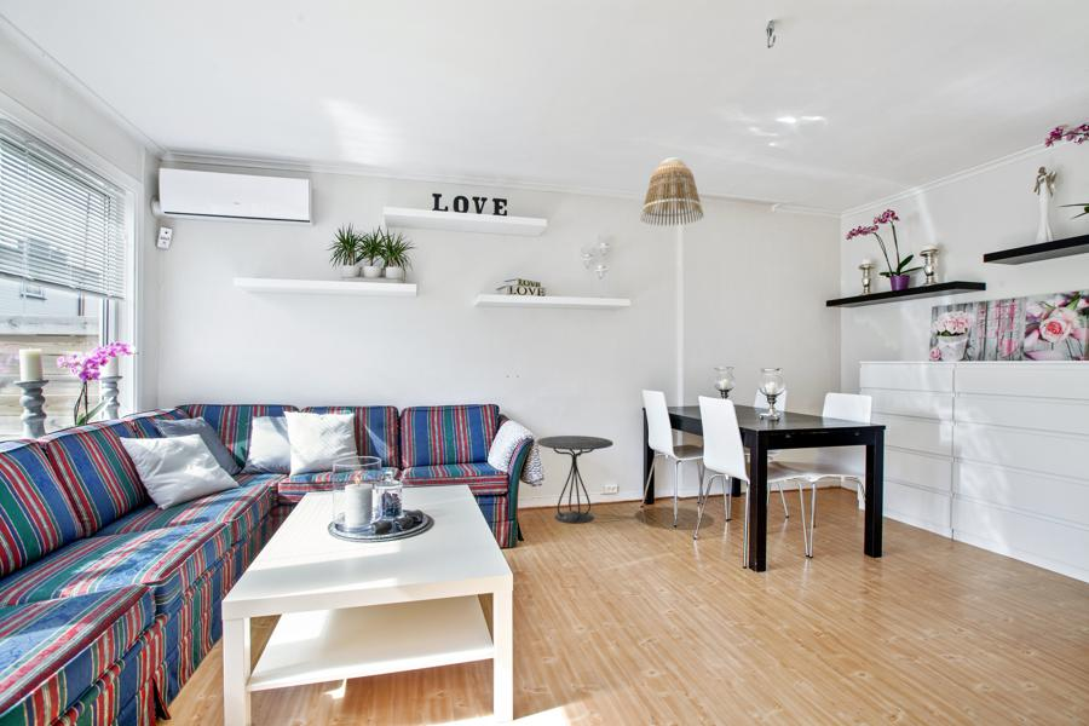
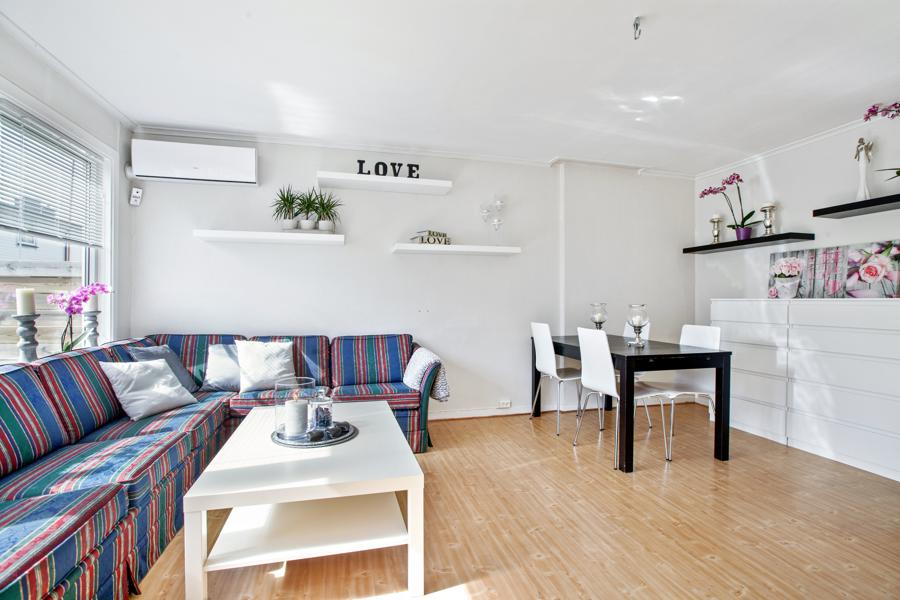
- side table (575, 479)
- lamp shade (670, 189)
